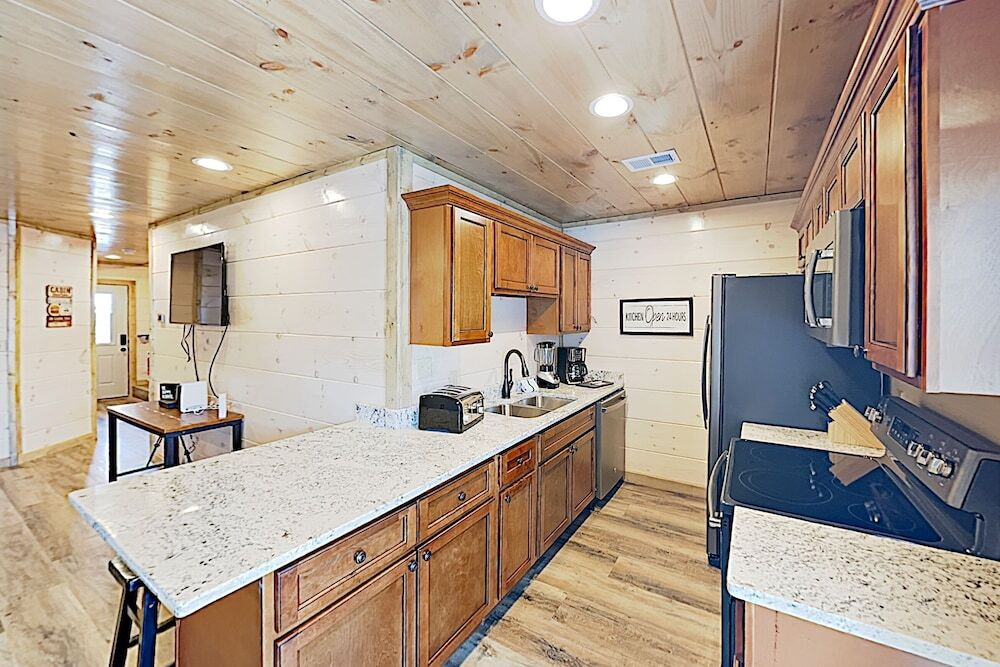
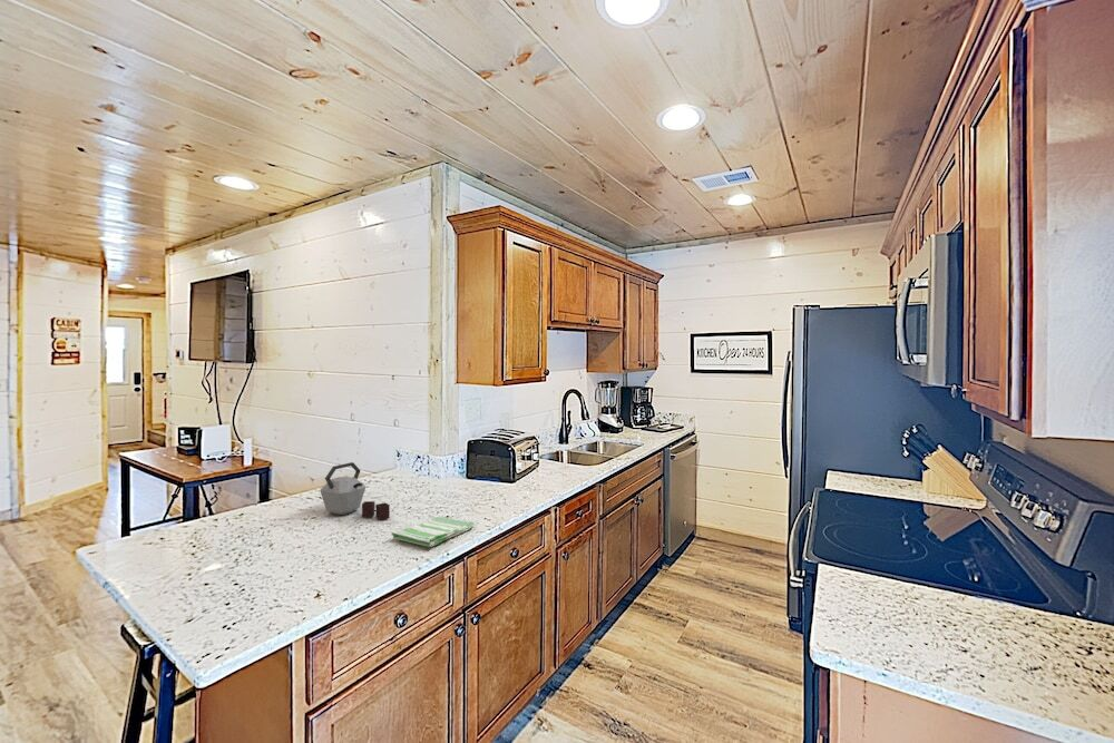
+ dish towel (433, 529)
+ kettle (358, 490)
